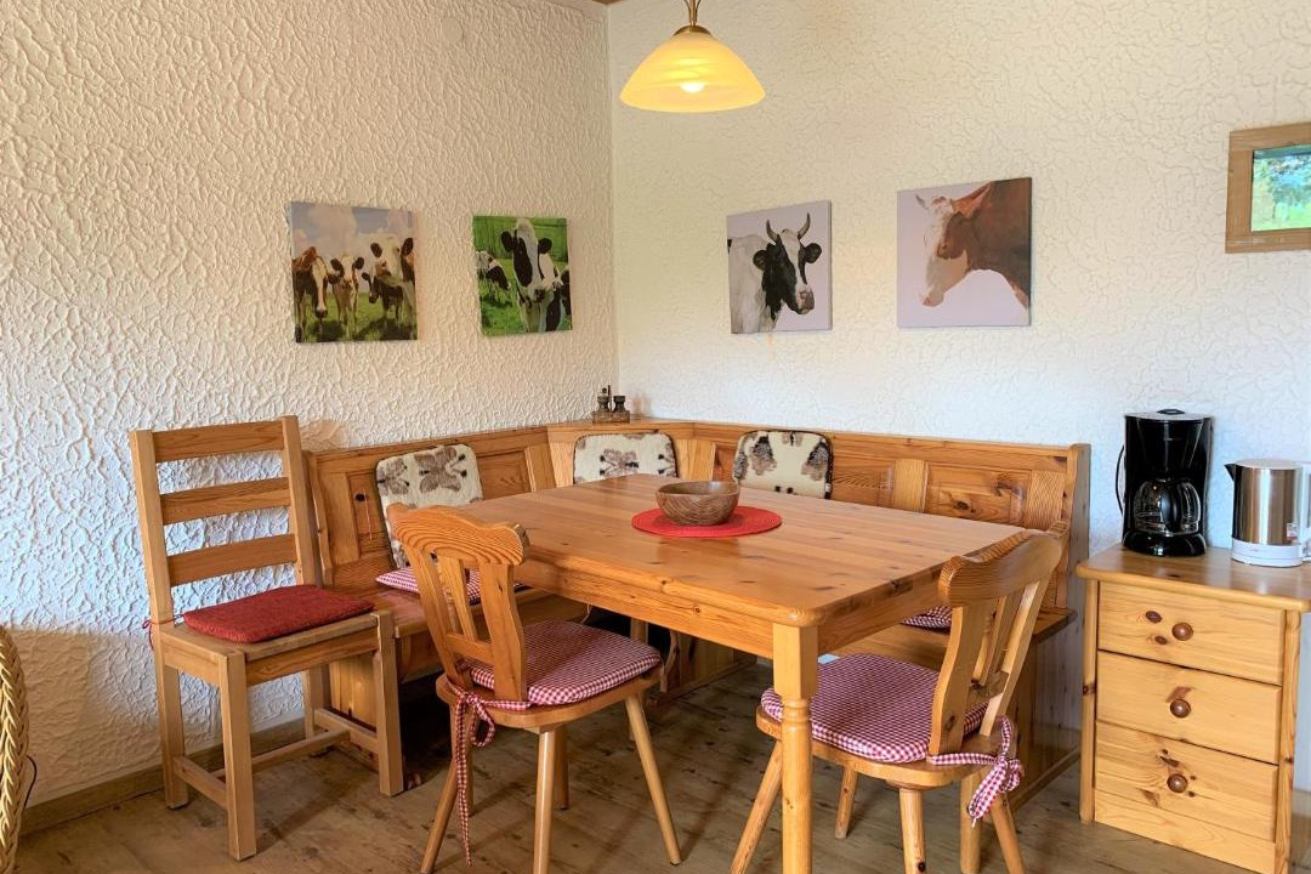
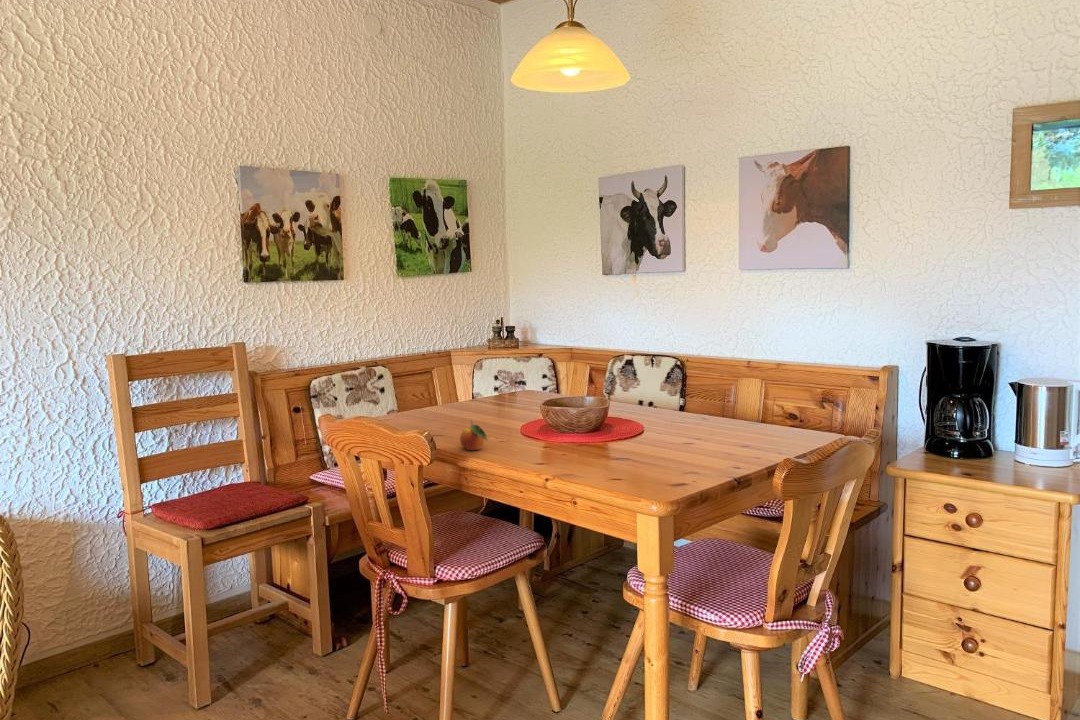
+ fruit (475, 435)
